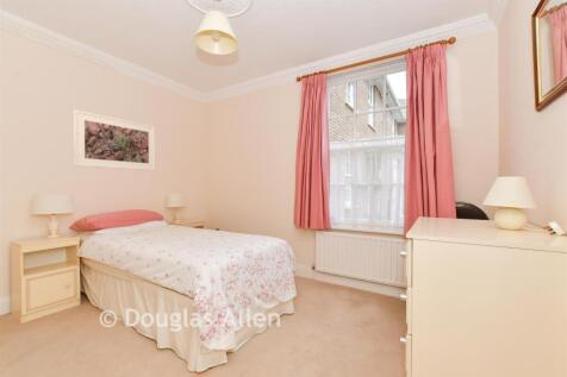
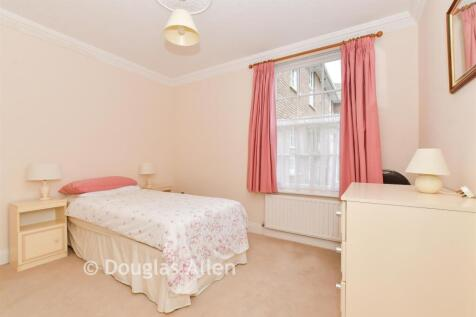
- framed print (119, 144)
